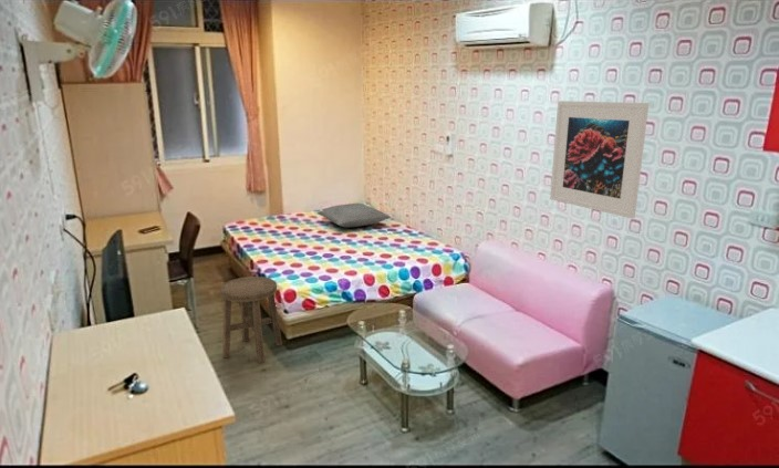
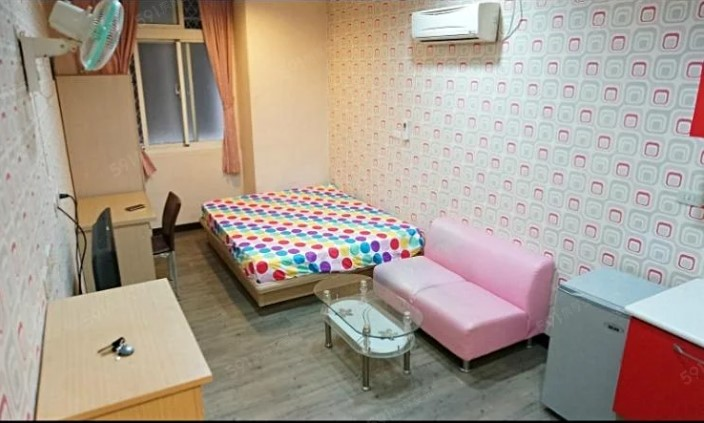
- pillow (353, 215)
- stool (250, 319)
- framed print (594, 156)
